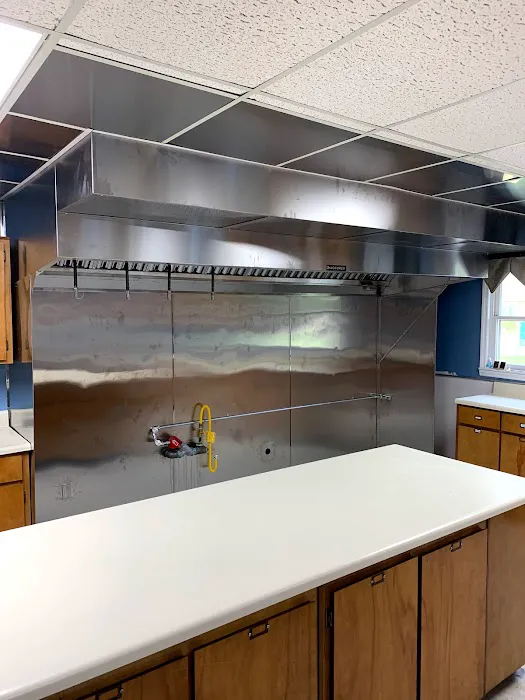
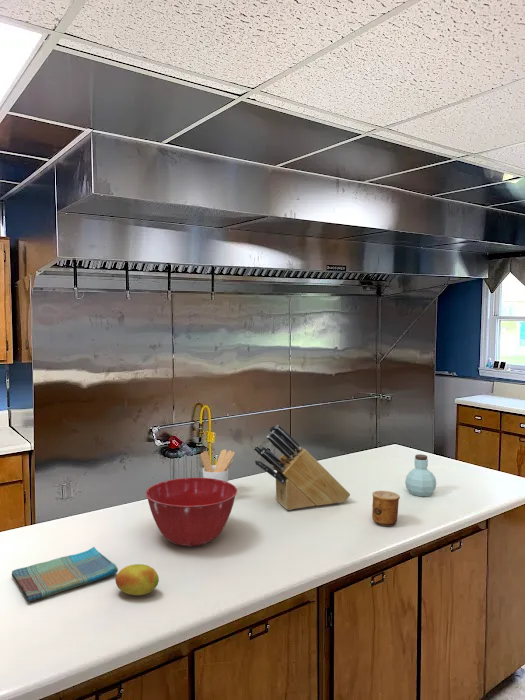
+ cup (385, 508)
+ knife block (301, 462)
+ jar (420, 474)
+ fruit (137, 579)
+ mixing bowl (192, 513)
+ dish towel (65, 571)
+ utensil holder (219, 475)
